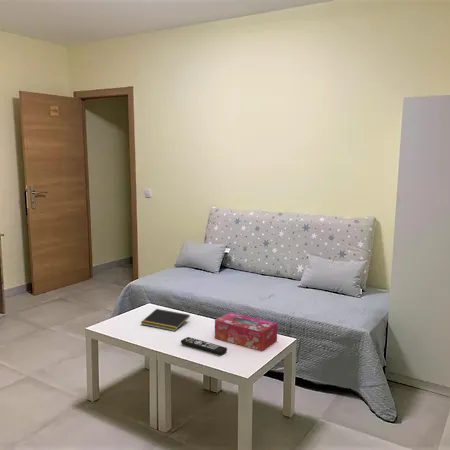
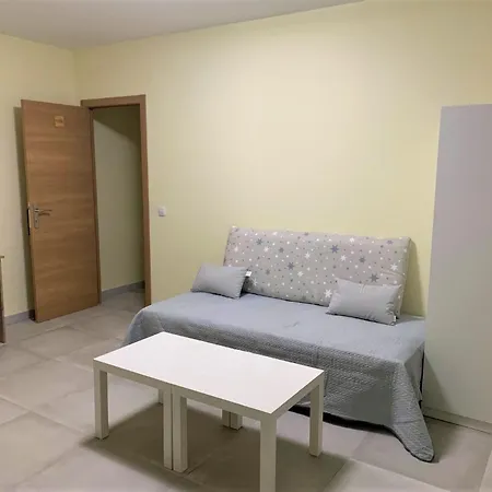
- tissue box (245, 330)
- notepad (165, 319)
- remote control (203, 345)
